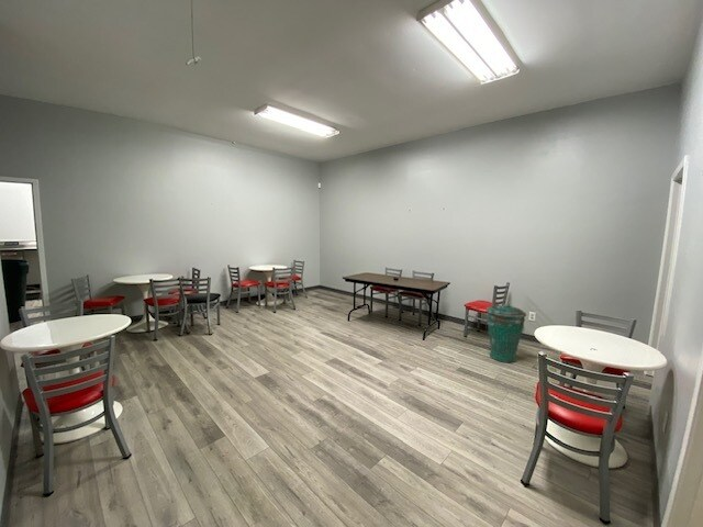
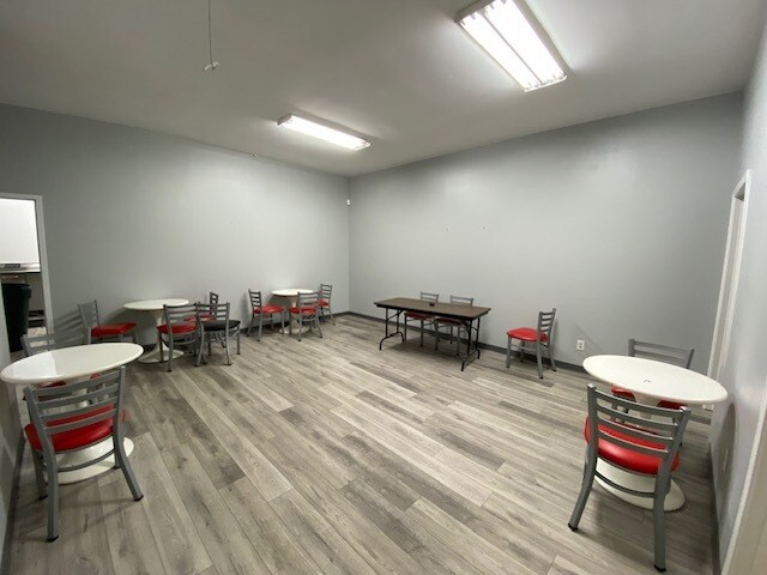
- trash can (504, 330)
